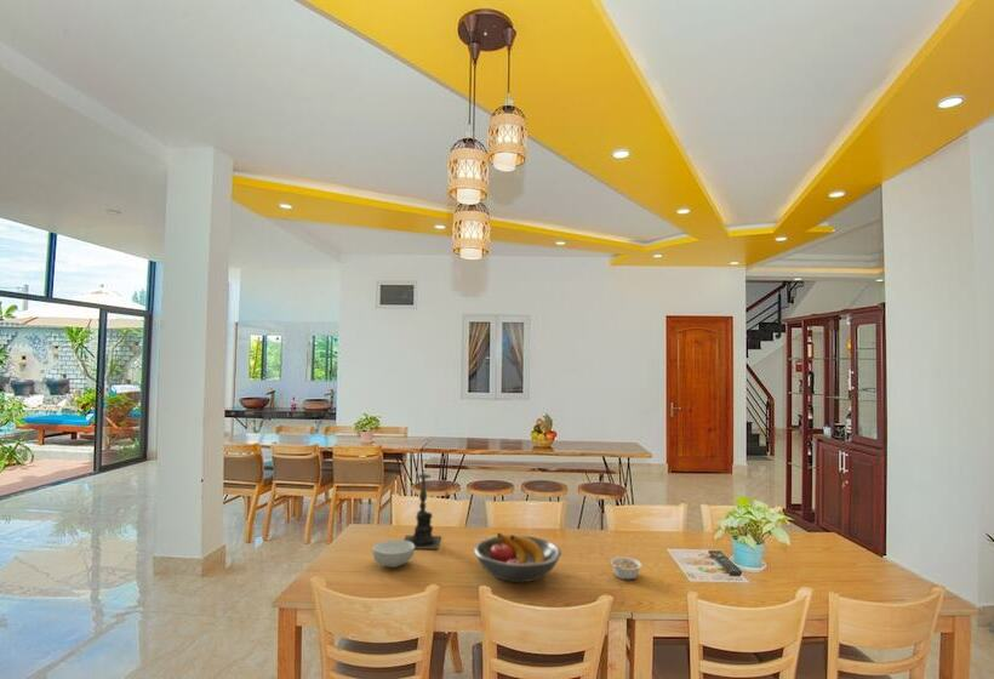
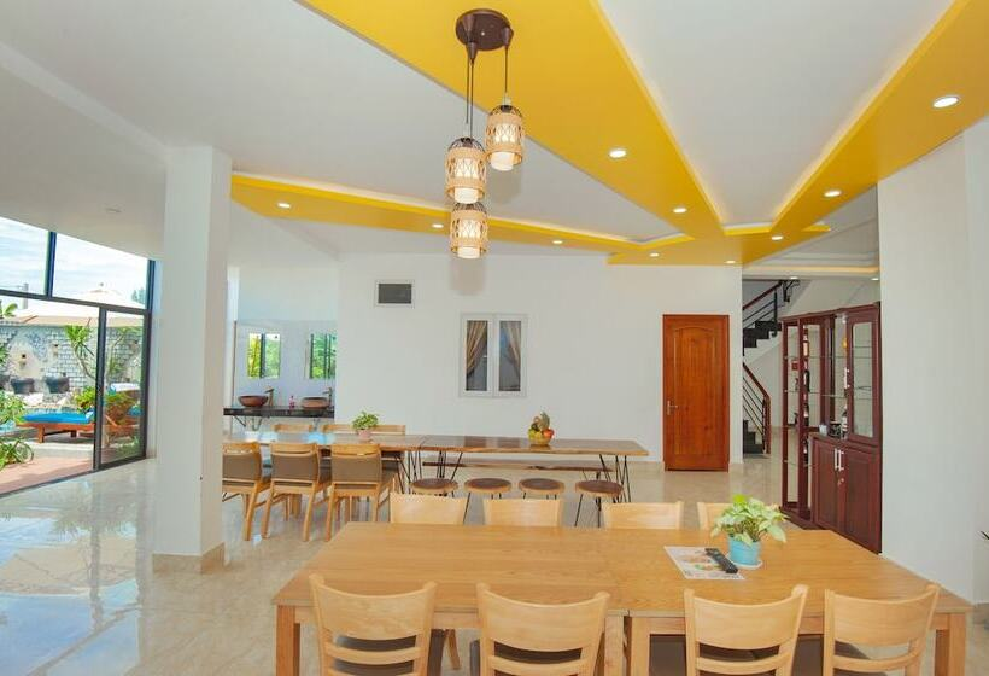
- legume (625, 567)
- cereal bowl (393, 554)
- candle holder (422, 502)
- fruit bowl (516, 558)
